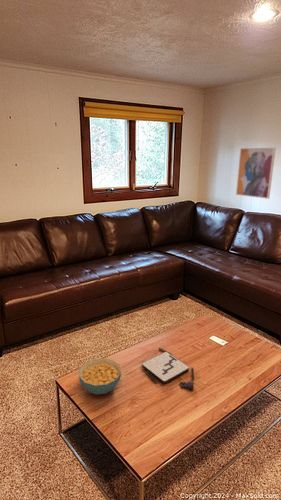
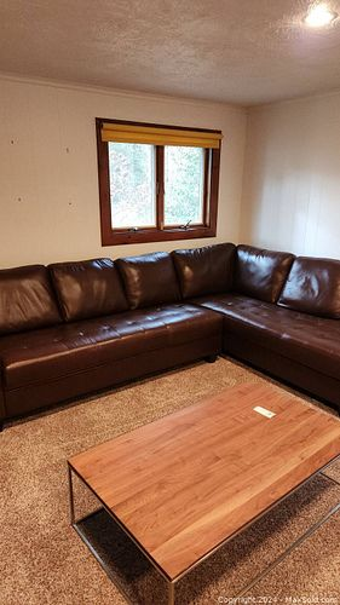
- board game (168, 368)
- cereal bowl (100, 379)
- wall art (254, 172)
